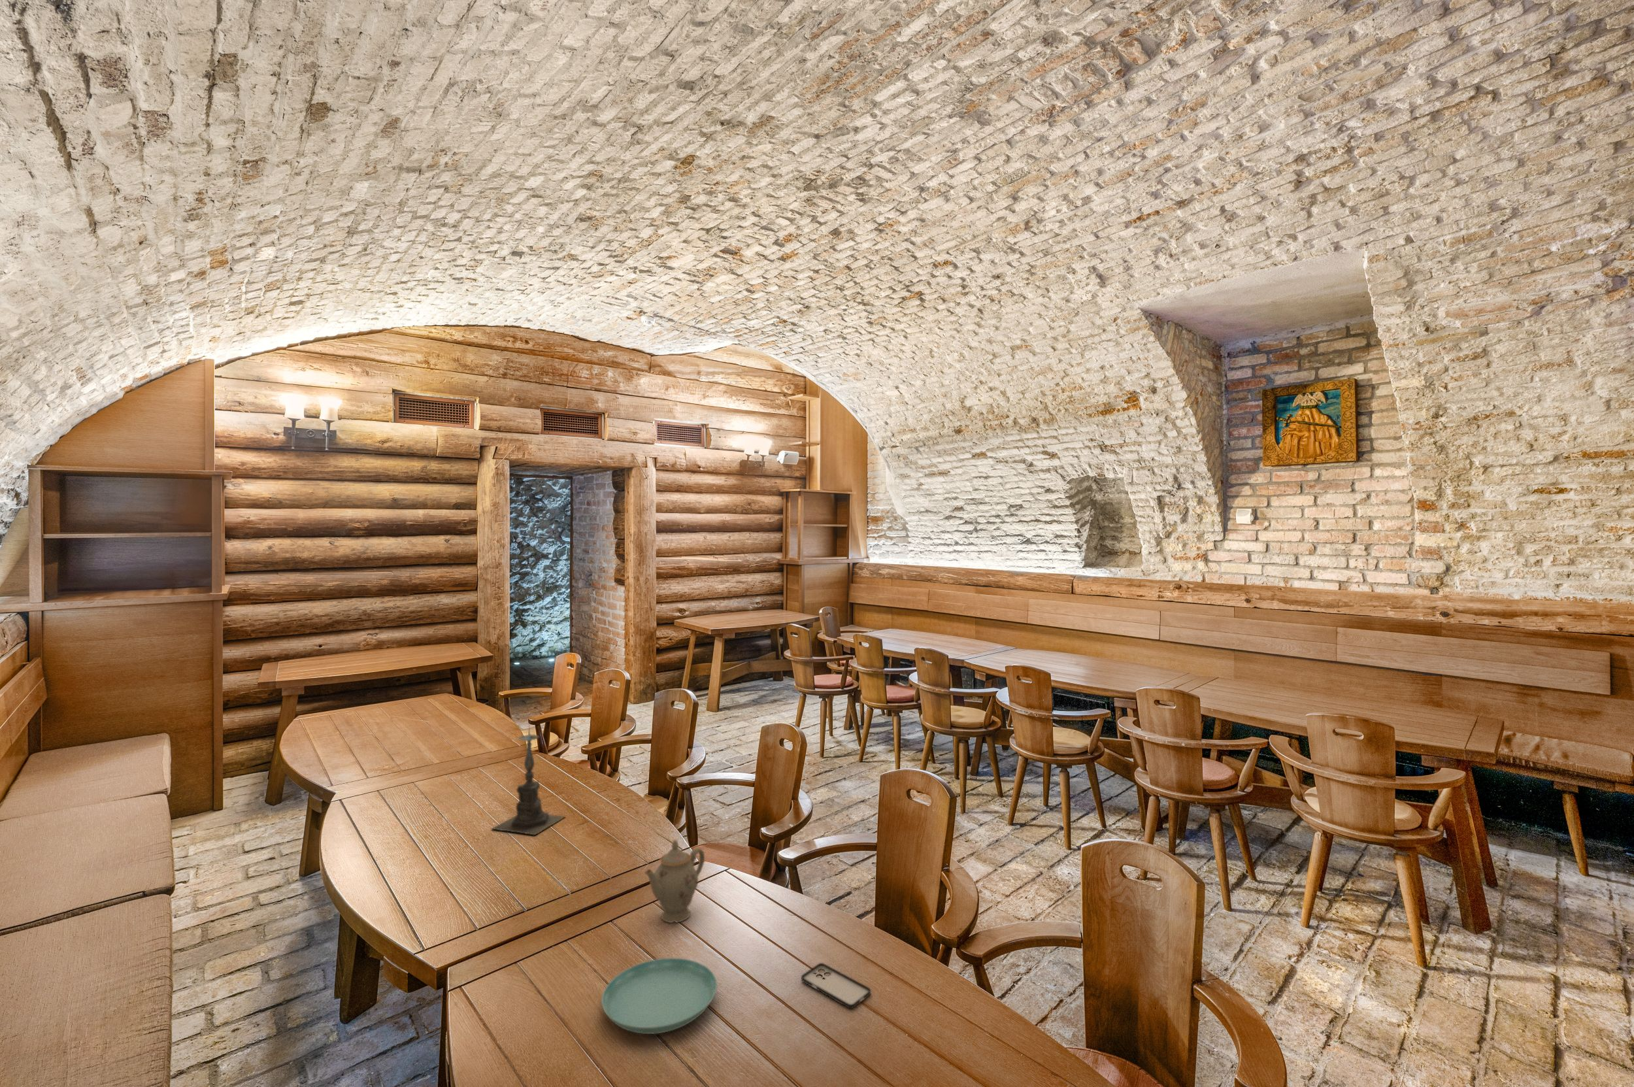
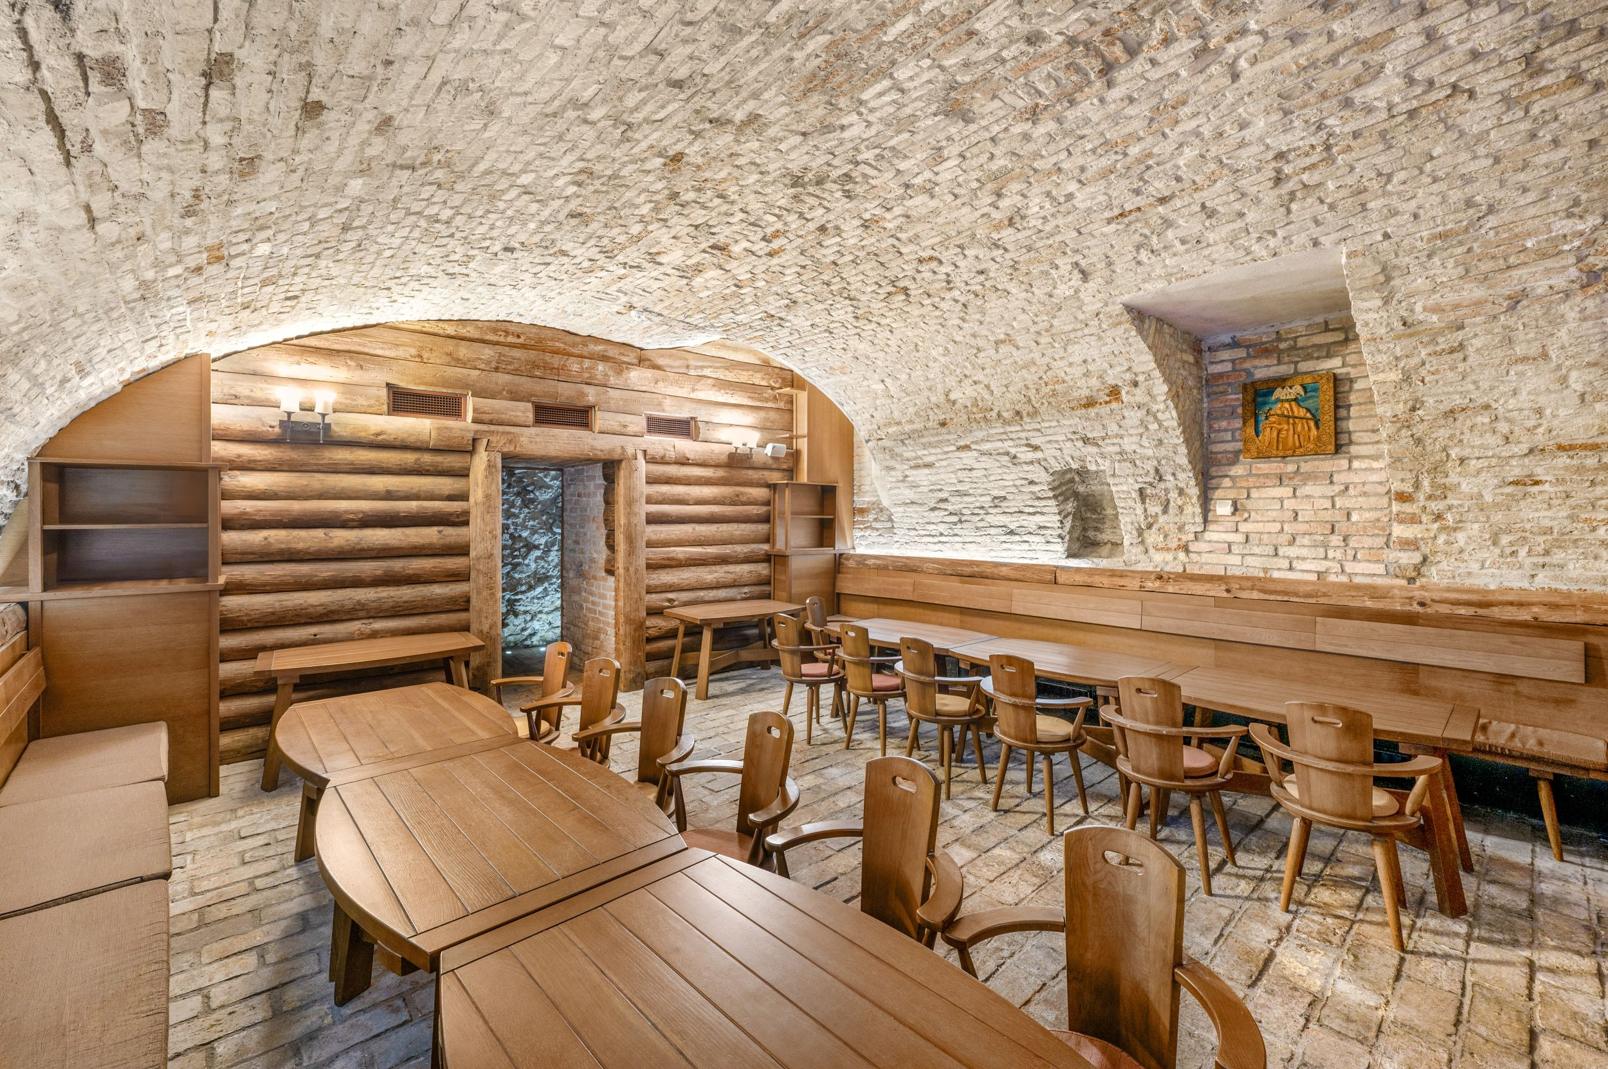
- smartphone (836, 984)
- saucer (660, 996)
- chinaware (674, 877)
- candle holder (528, 773)
